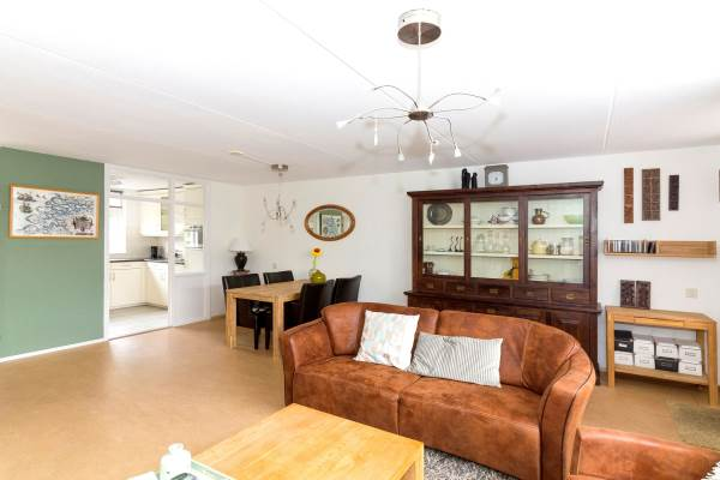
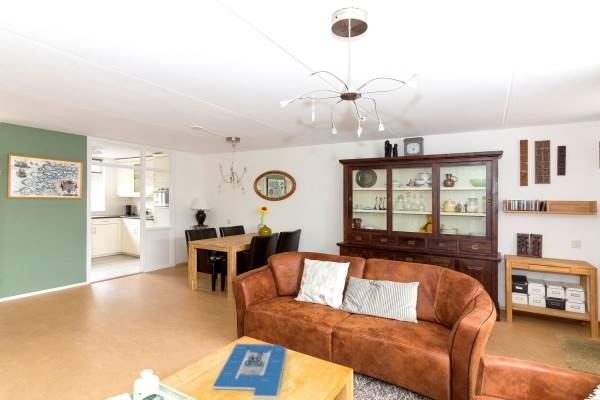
+ board game (253, 364)
